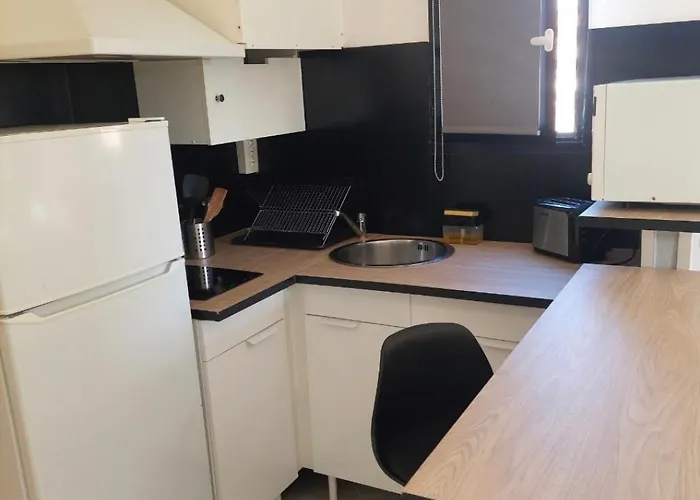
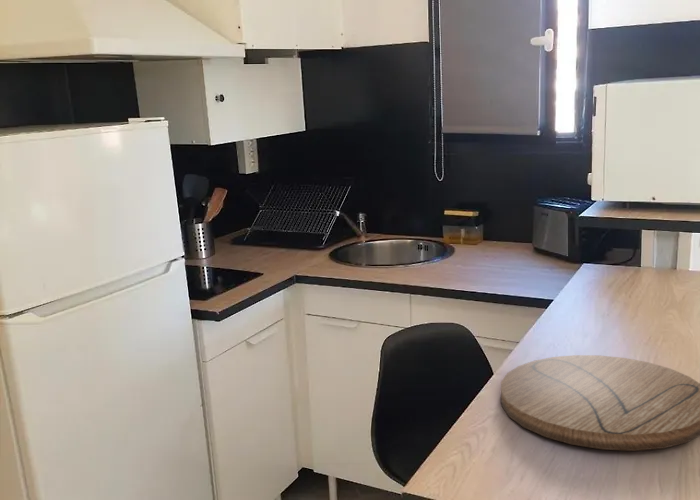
+ cutting board (601, 396)
